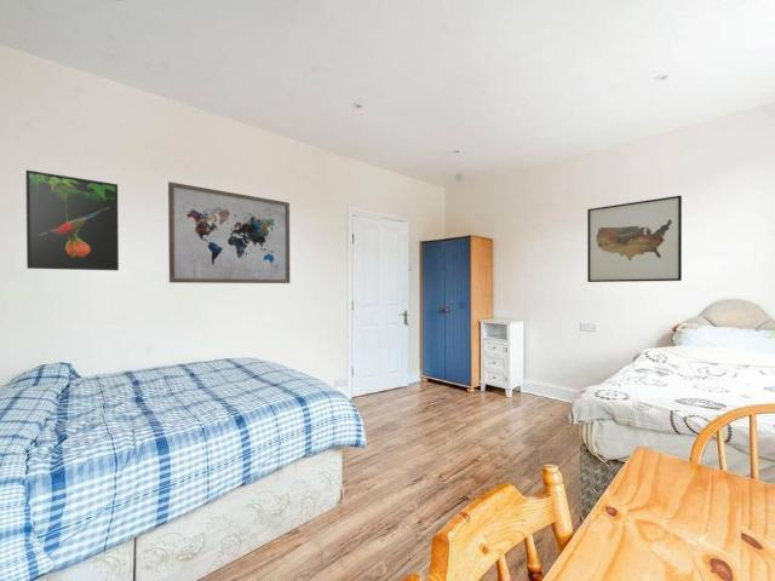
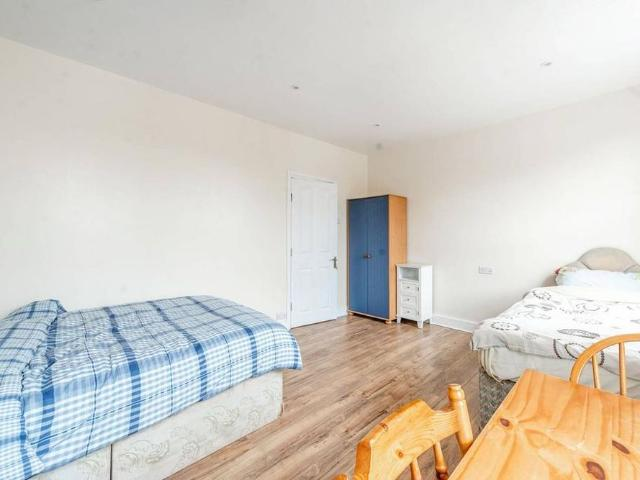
- wall art (631, 242)
- wall art (235, 237)
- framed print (75, 223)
